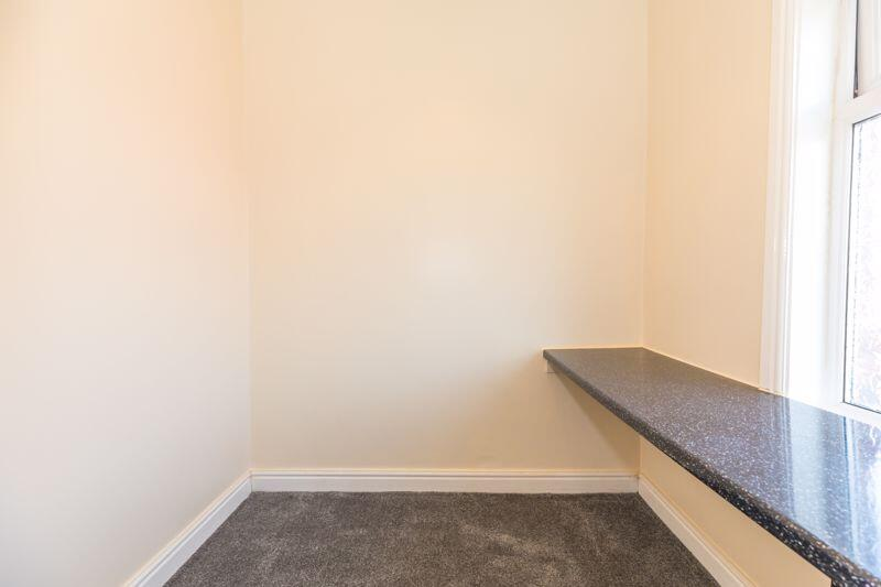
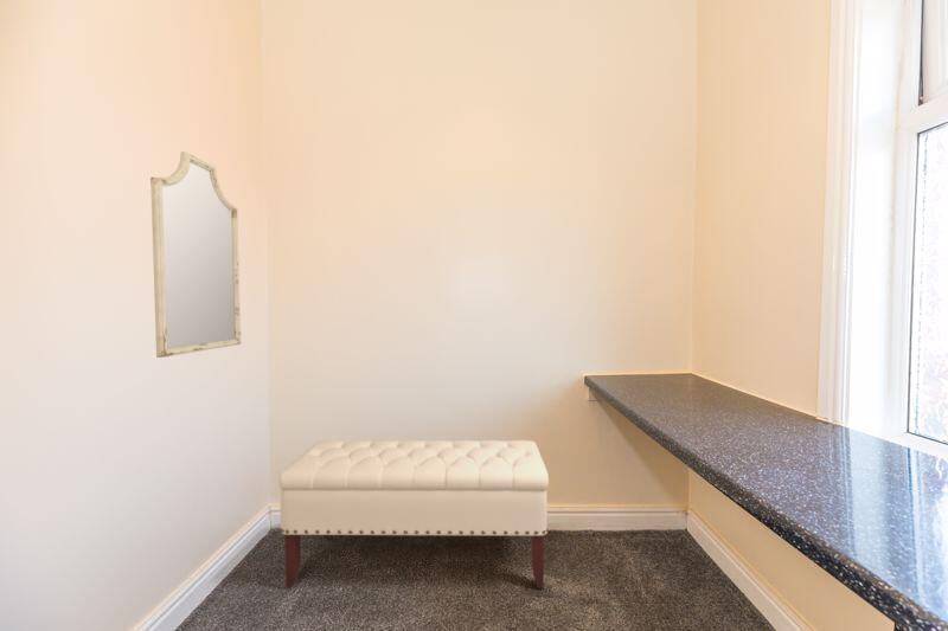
+ home mirror (203, 255)
+ bench (421, 504)
